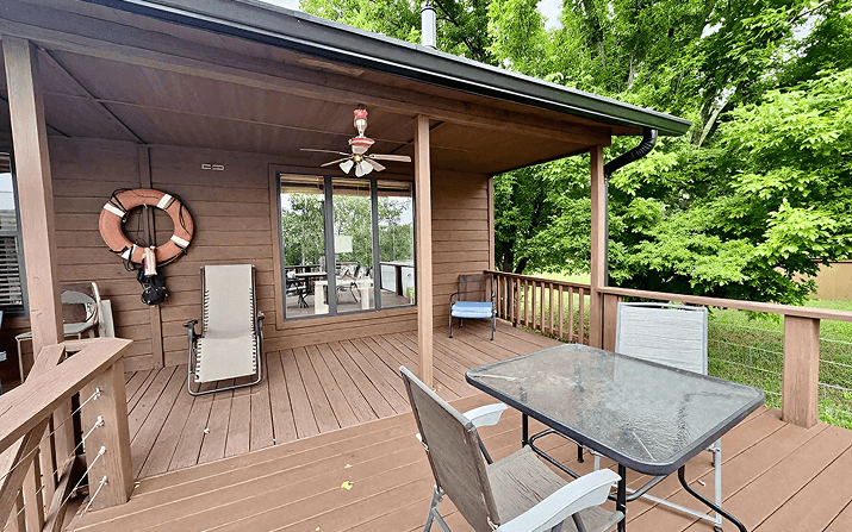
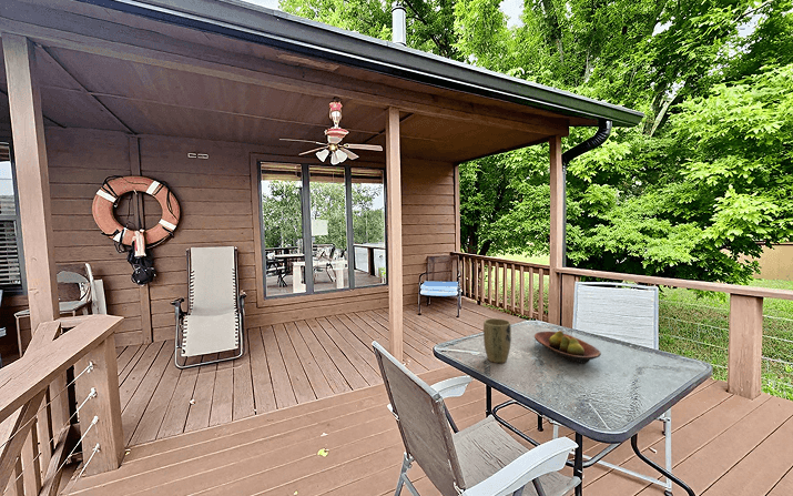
+ fruit bowl (565, 344)
+ plant pot (497, 341)
